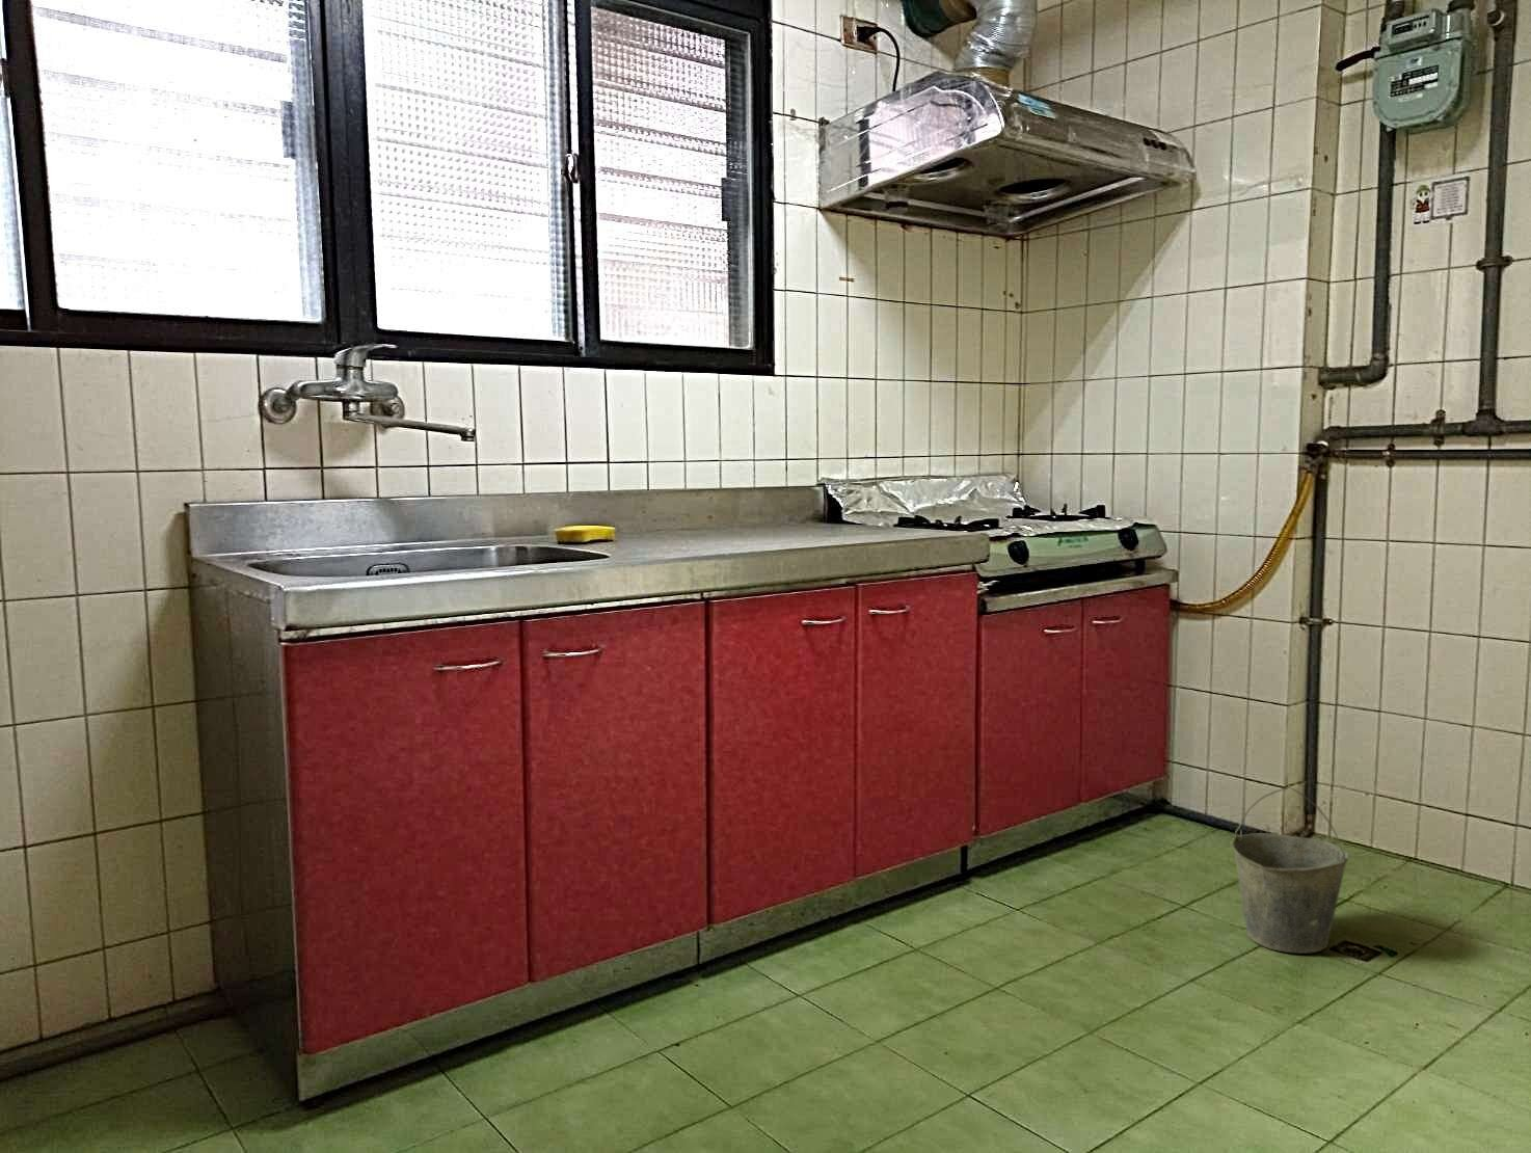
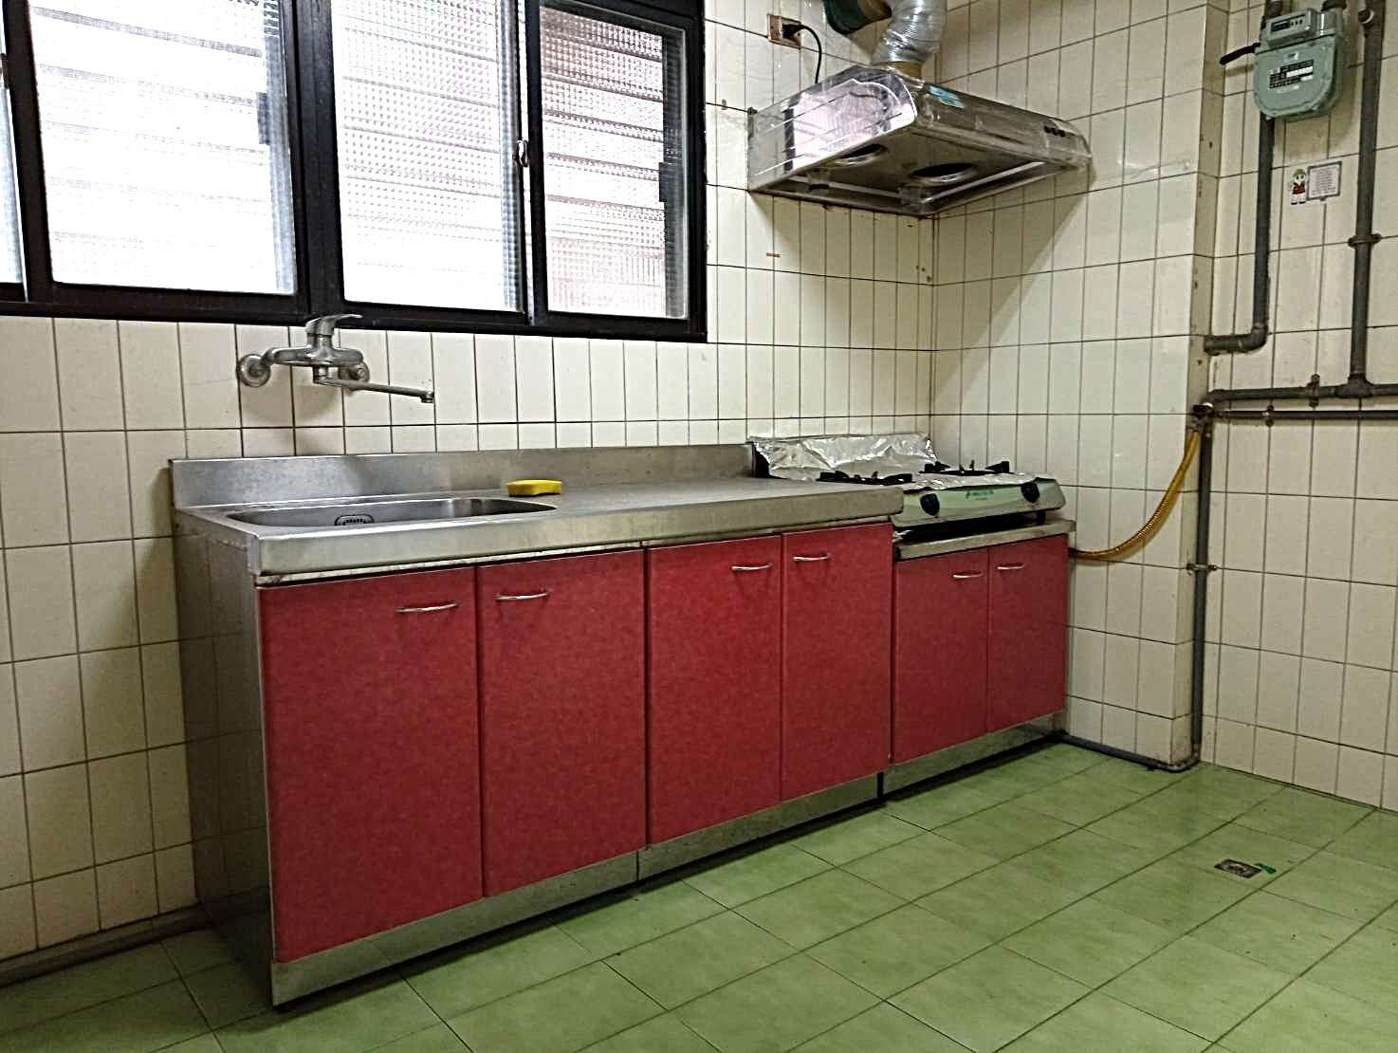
- bucket (1288, 864)
